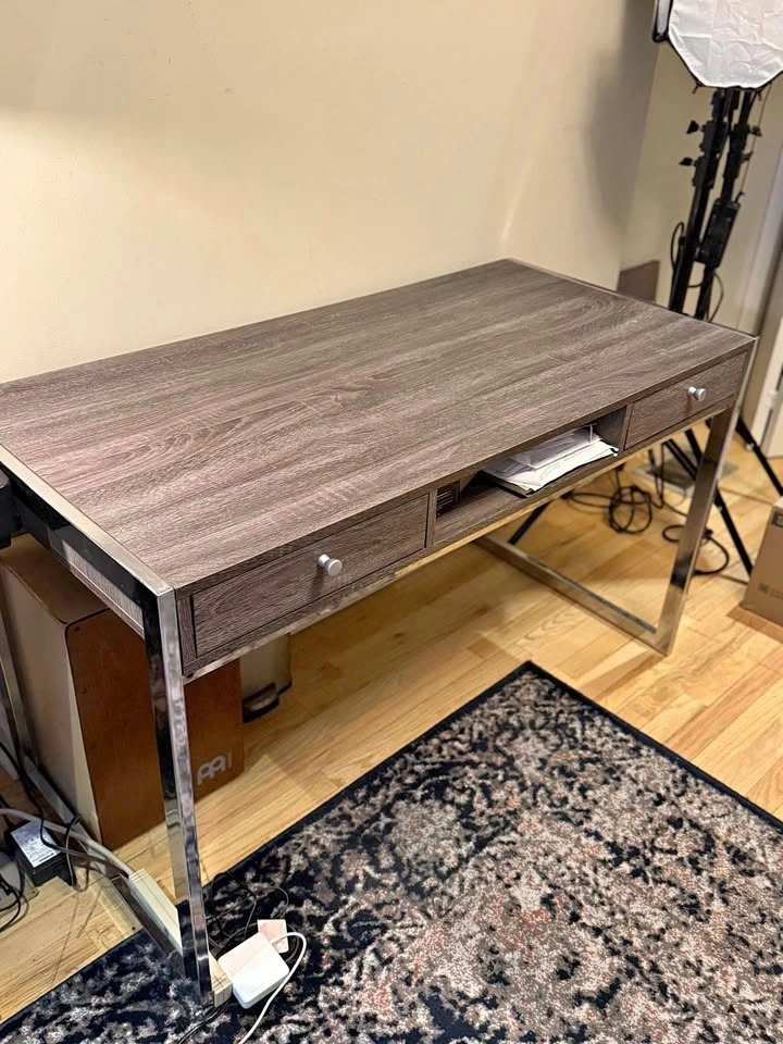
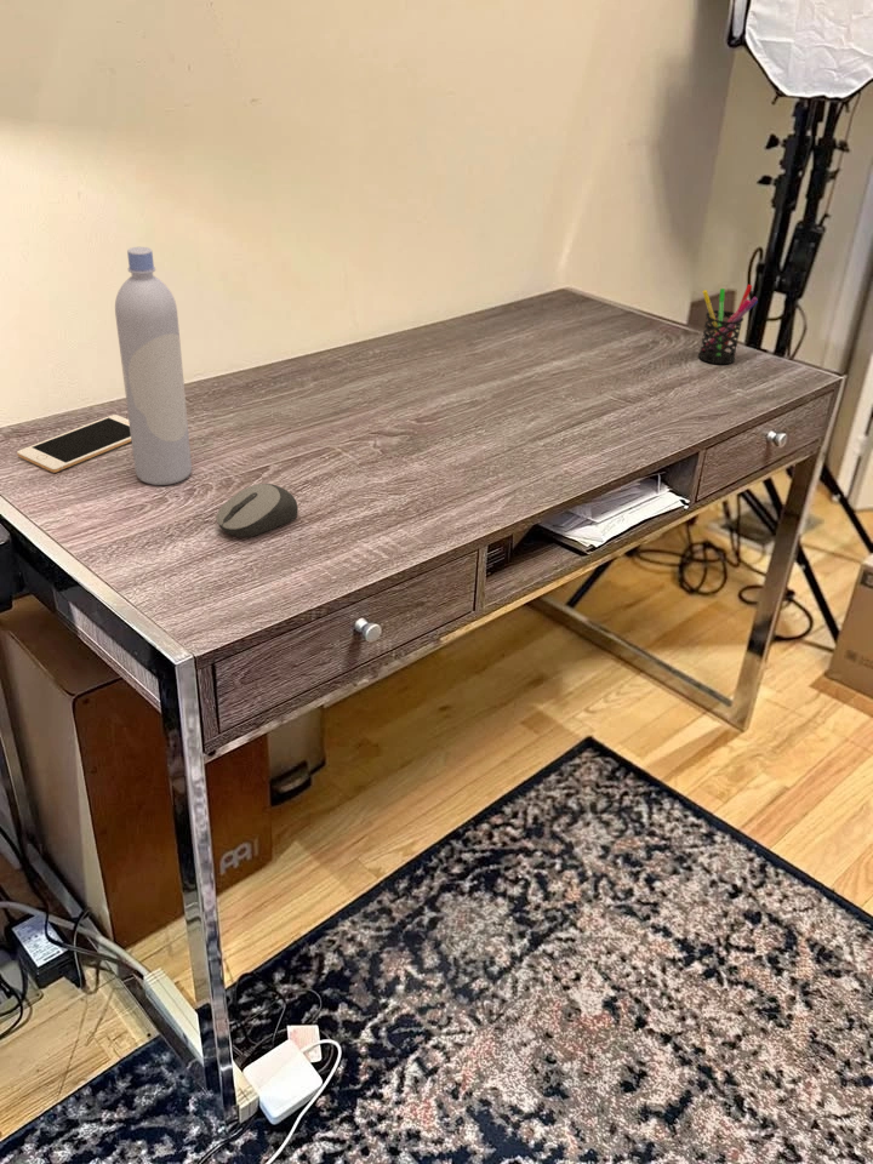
+ bottle (152, 369)
+ pen holder (724, 321)
+ computer mouse (257, 507)
+ cell phone (86, 441)
